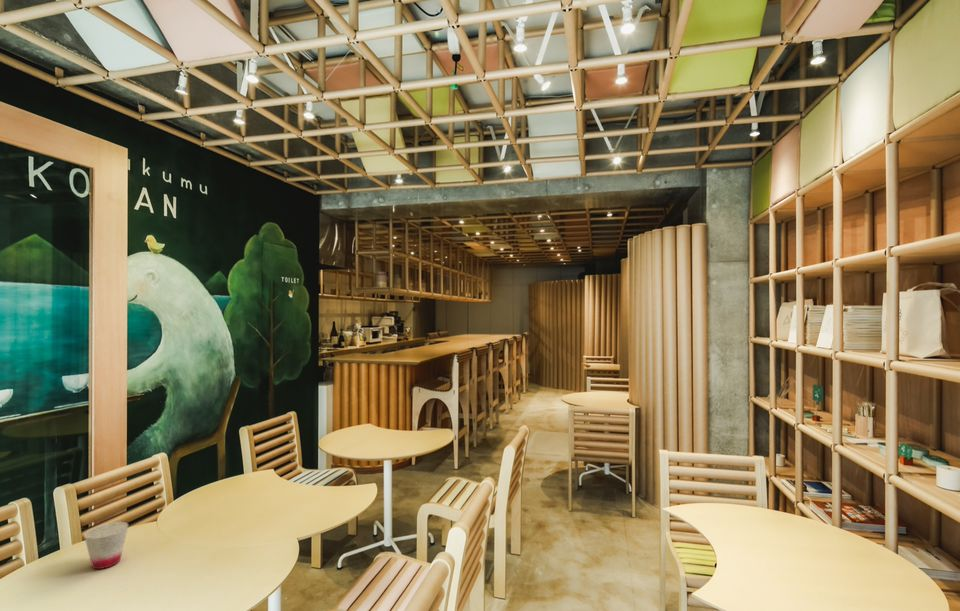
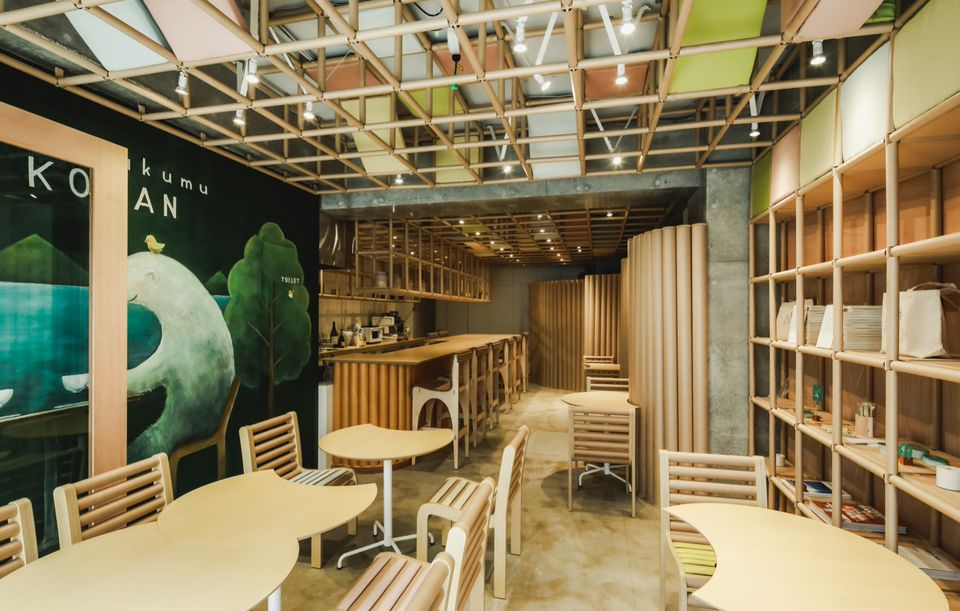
- cup (106, 546)
